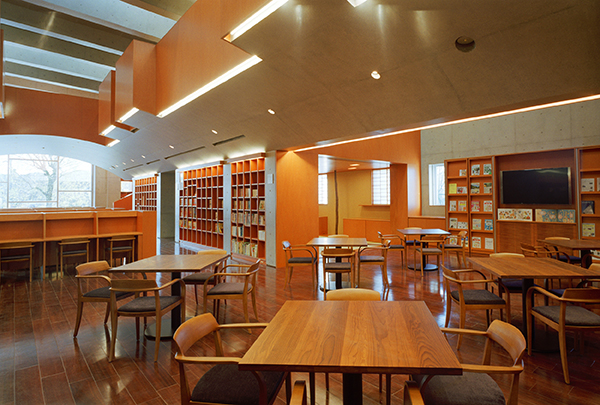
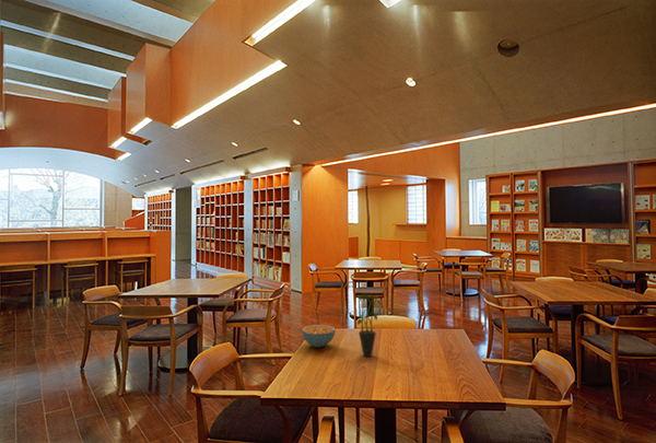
+ cereal bowl (318, 337)
+ potted plant (370, 323)
